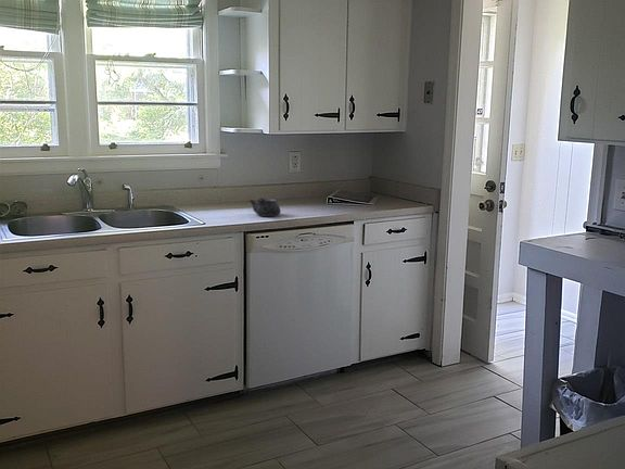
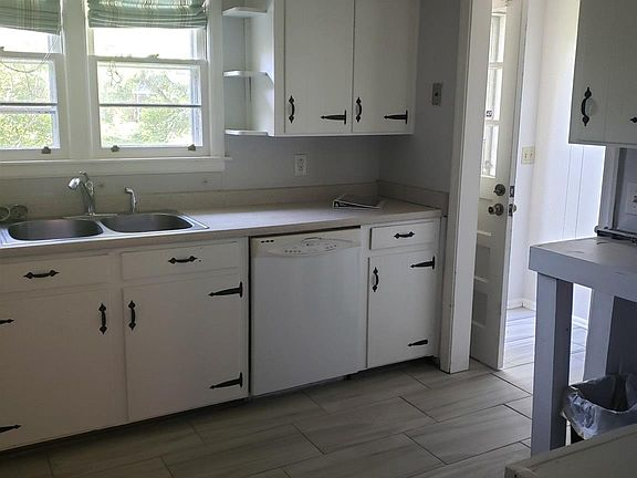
- teapot (264, 205)
